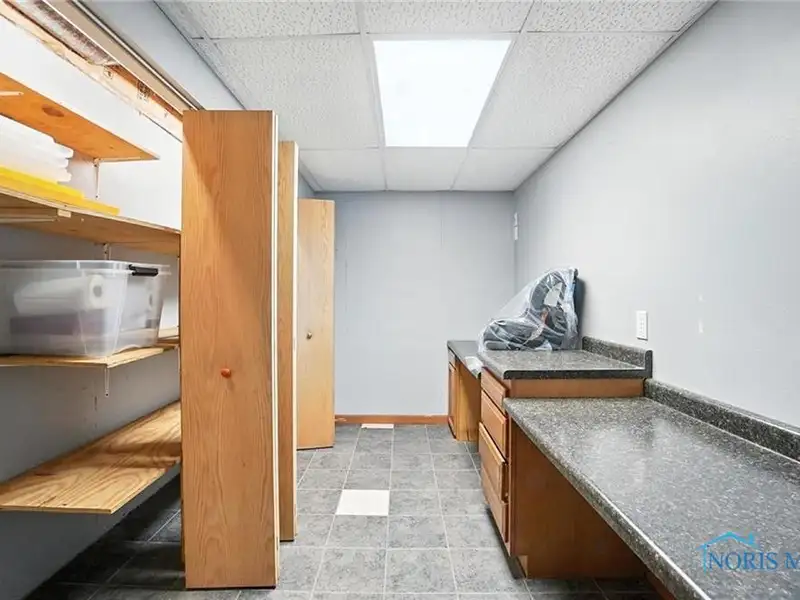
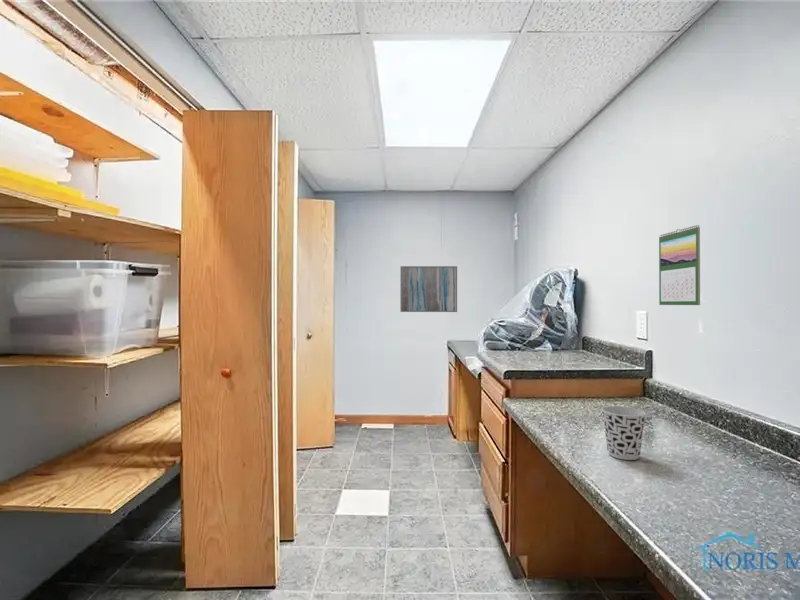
+ wall art (428, 289)
+ cup (623, 432)
+ calendar (678, 266)
